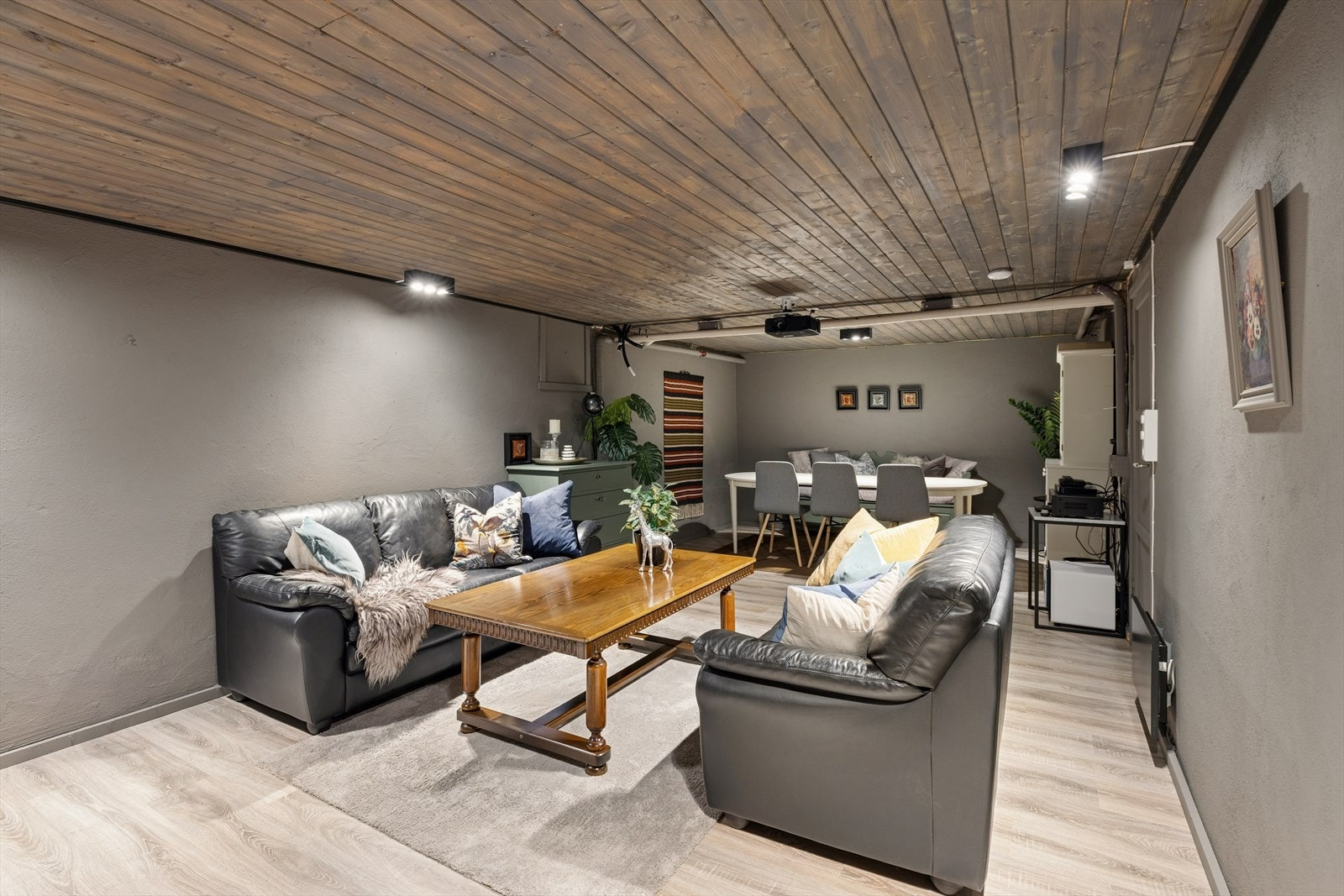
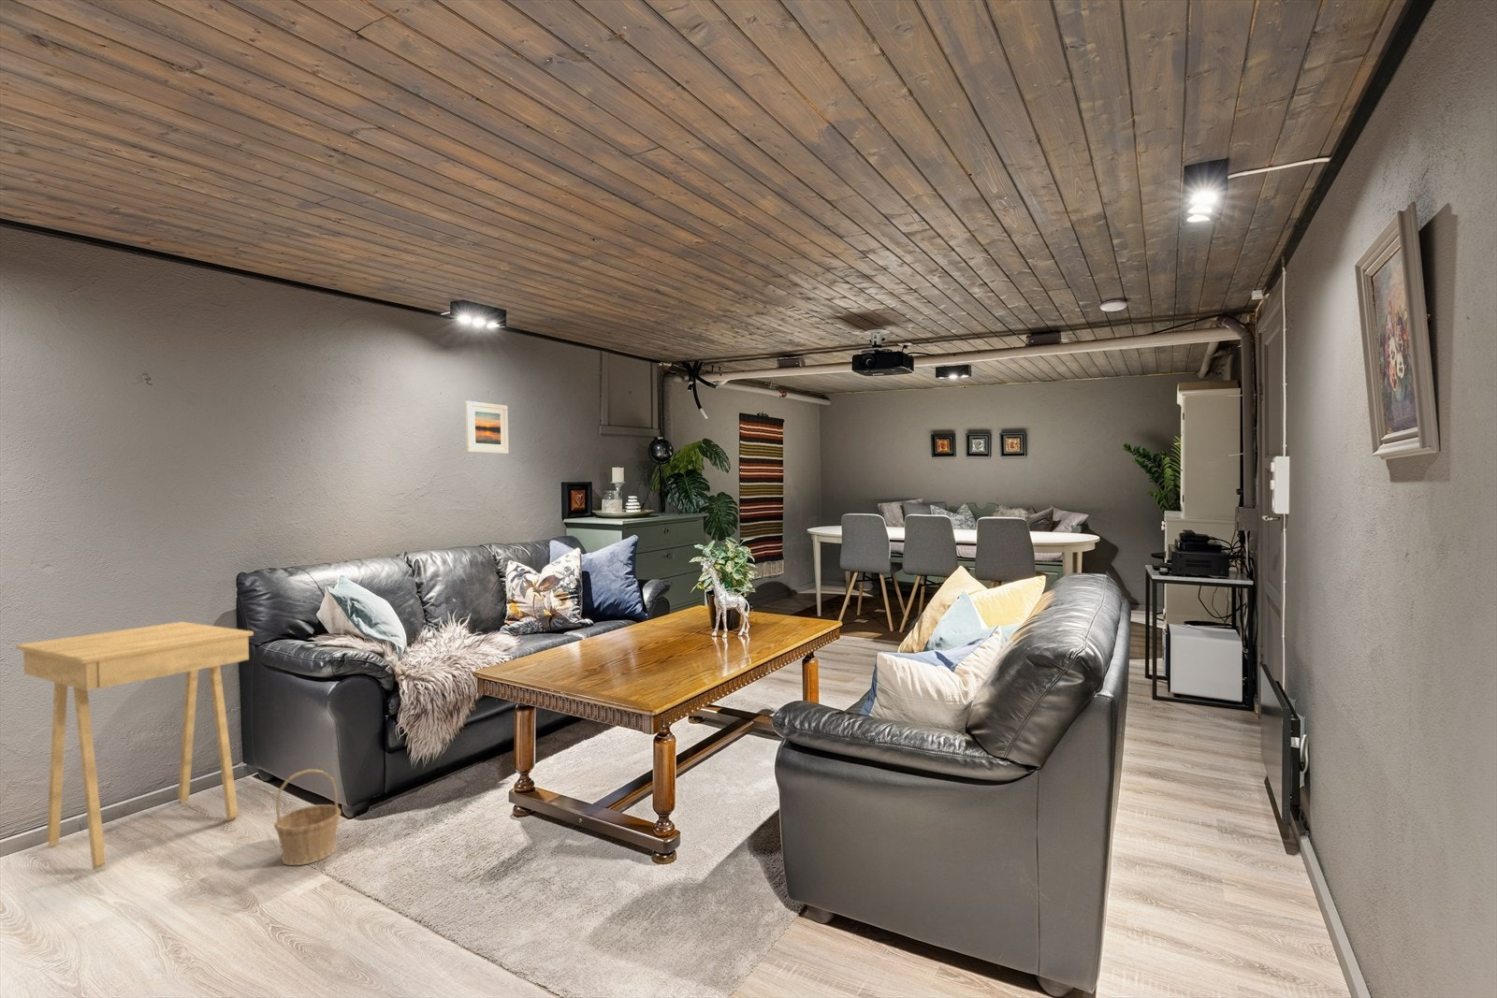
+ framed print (487, 428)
+ basket (307, 811)
+ side table (182, 741)
